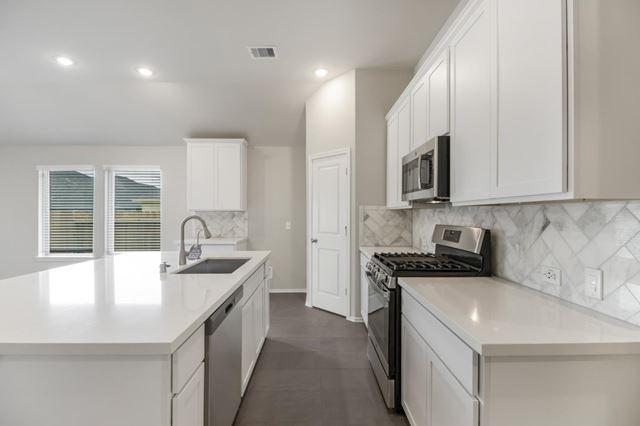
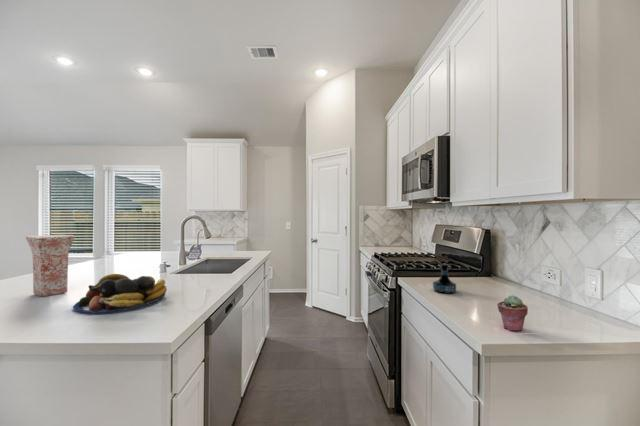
+ vase (50, 264)
+ tequila bottle (444, 277)
+ fruit bowl (121, 287)
+ potted succulent (512, 311)
